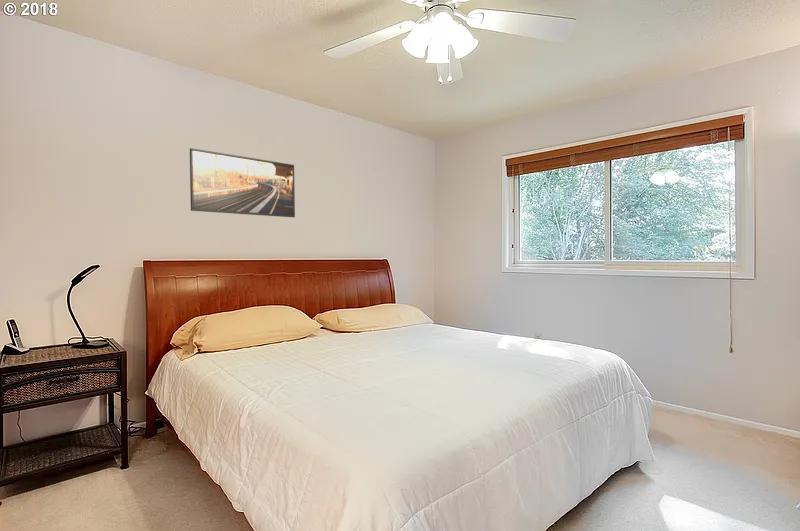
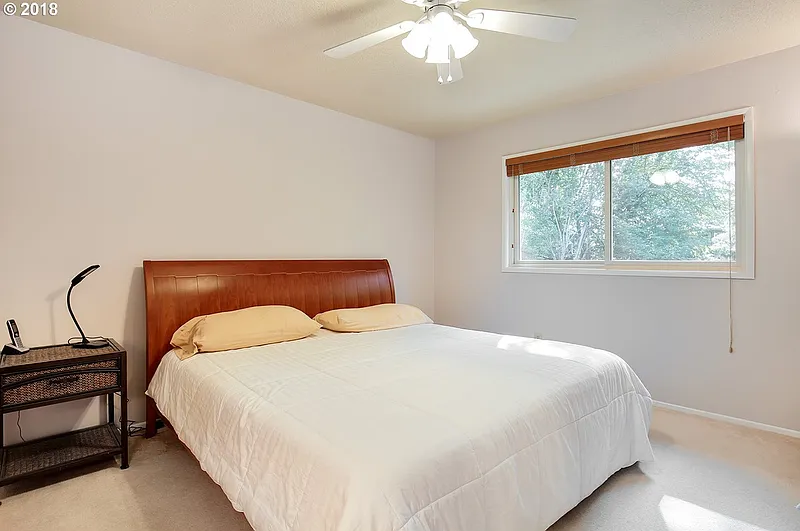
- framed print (246, 185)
